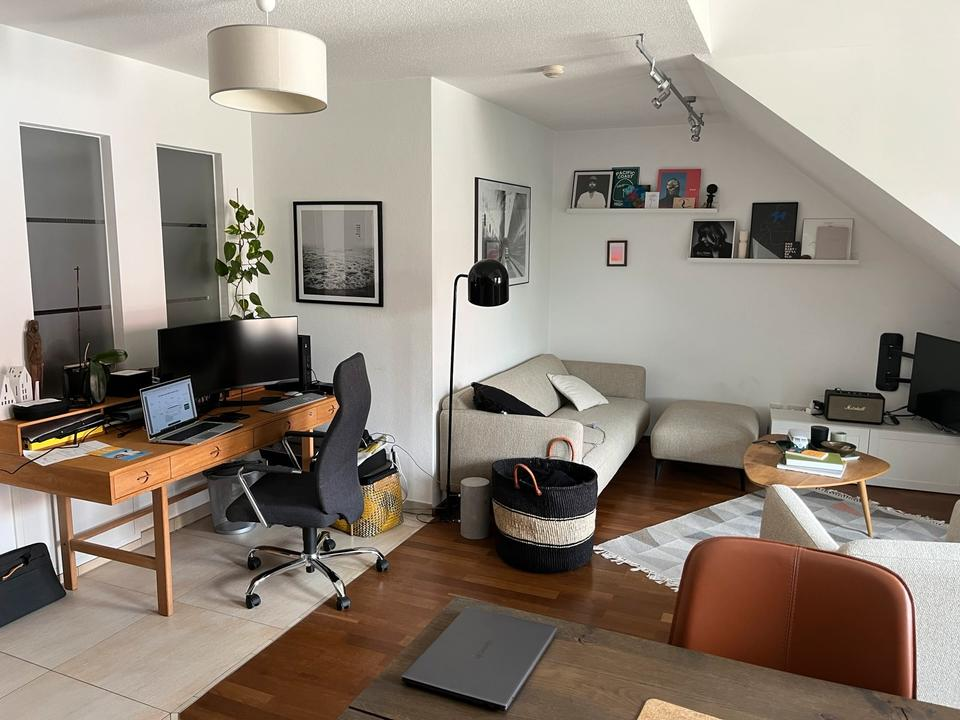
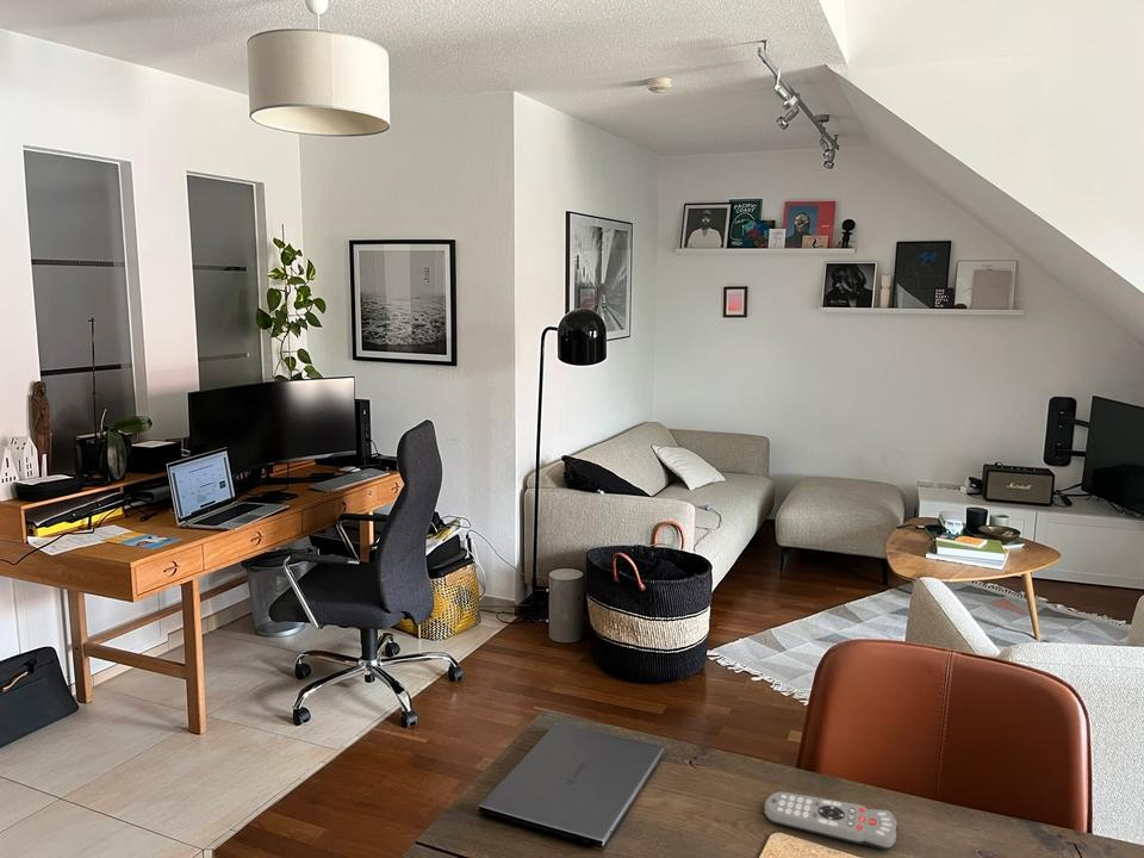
+ remote control (828, 817)
